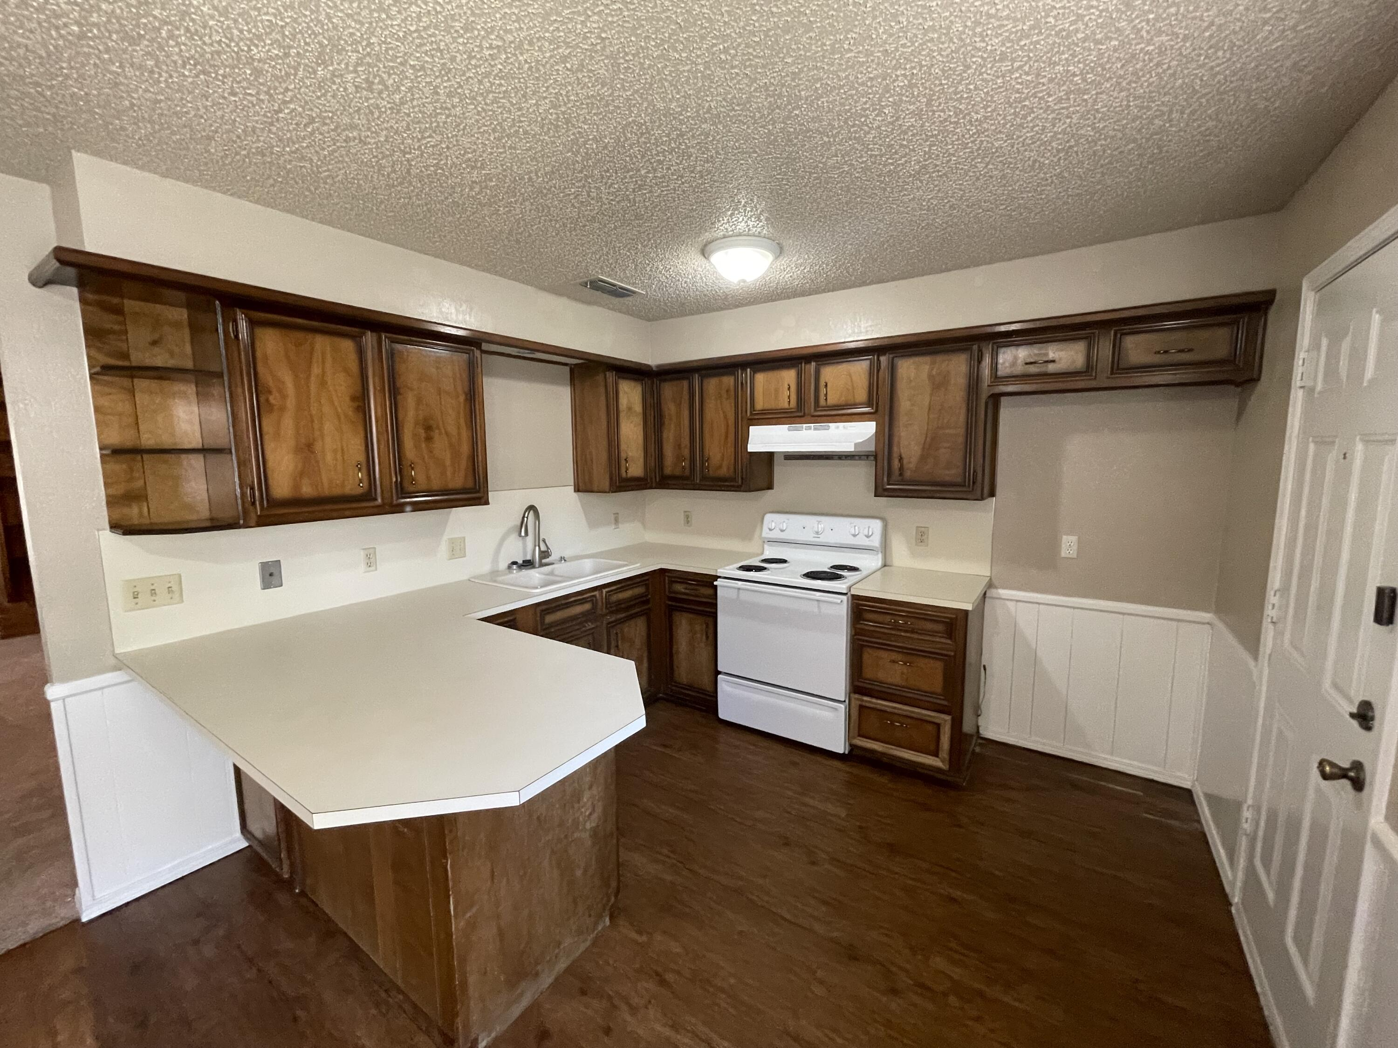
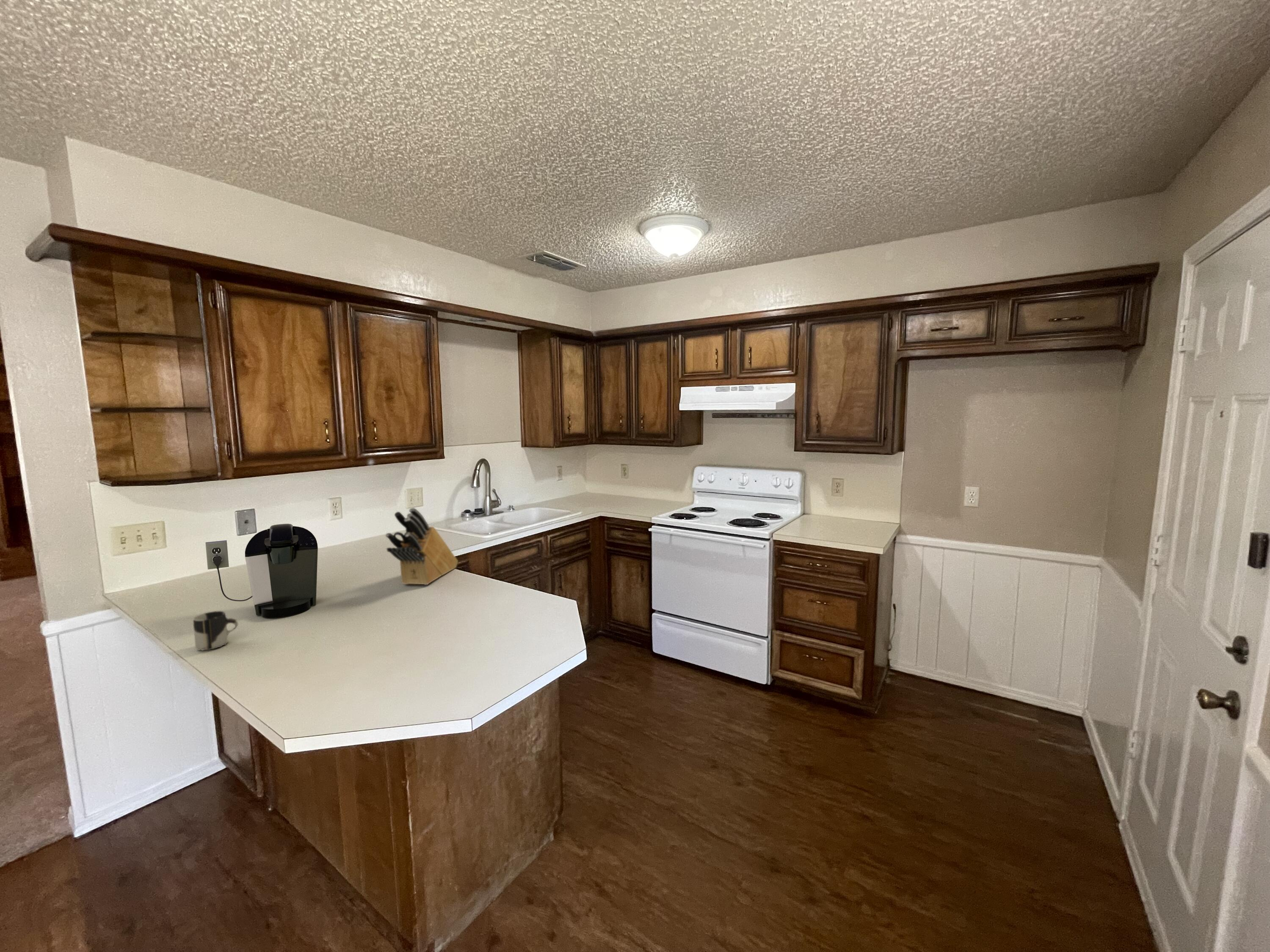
+ knife block (423, 541)
+ cup (217, 629)
+ coffee maker (264, 569)
